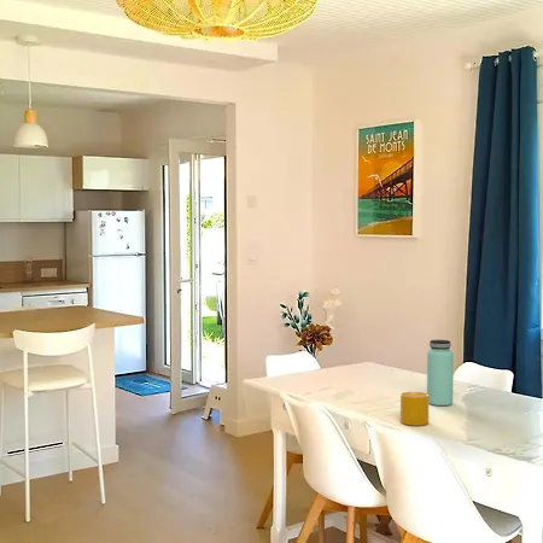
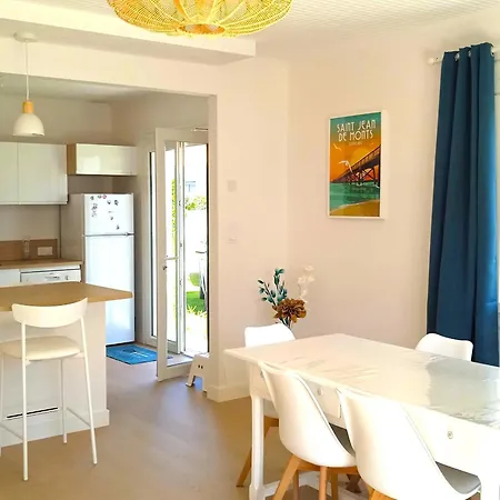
- cup (414, 408)
- bottle (439, 372)
